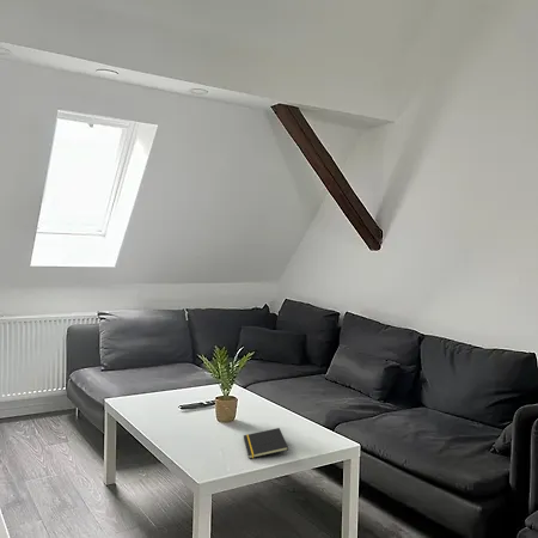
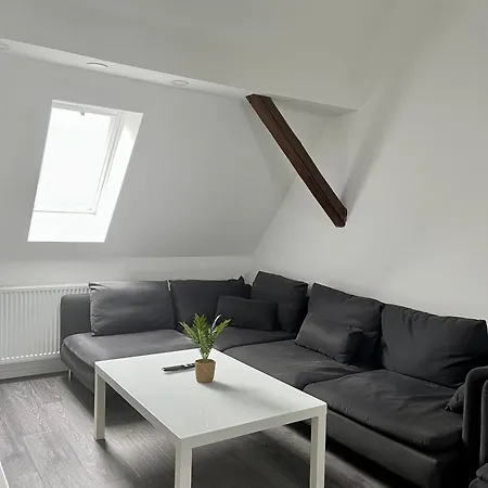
- notepad (264, 442)
